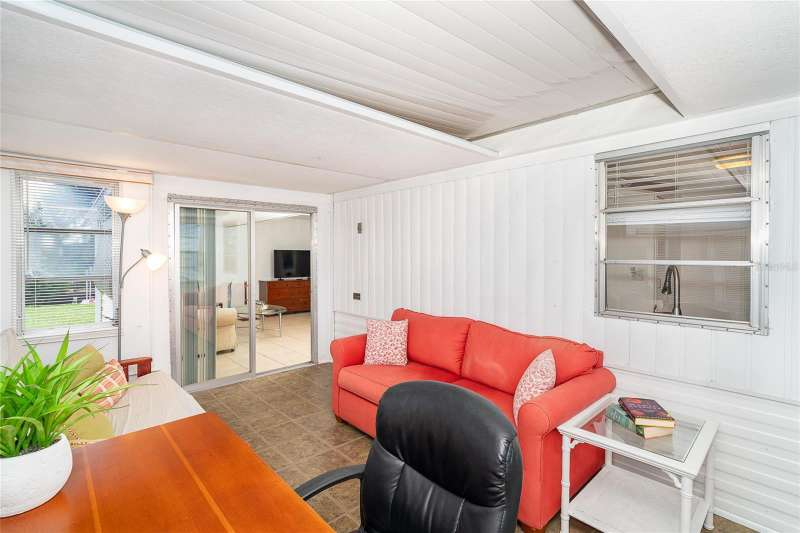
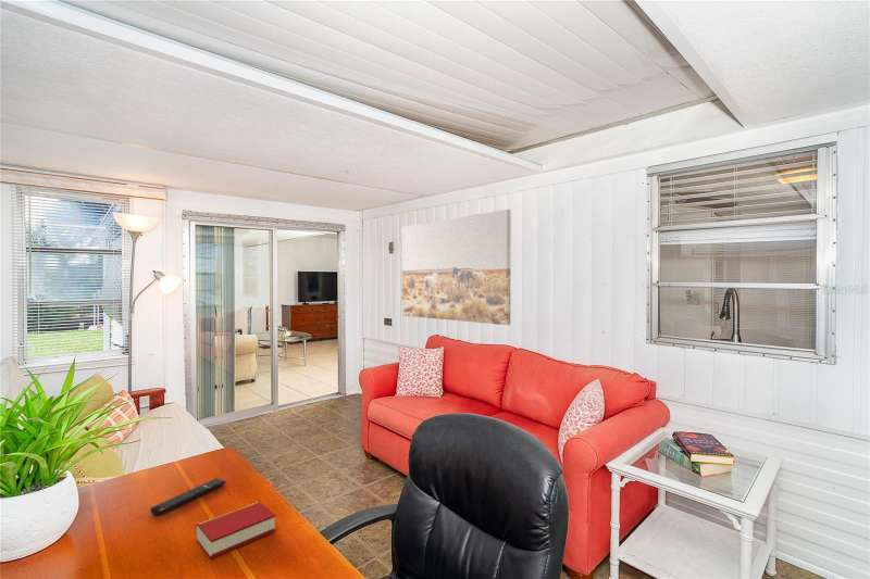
+ book (236, 526)
+ wall art (449, 269)
+ remote control (189, 495)
